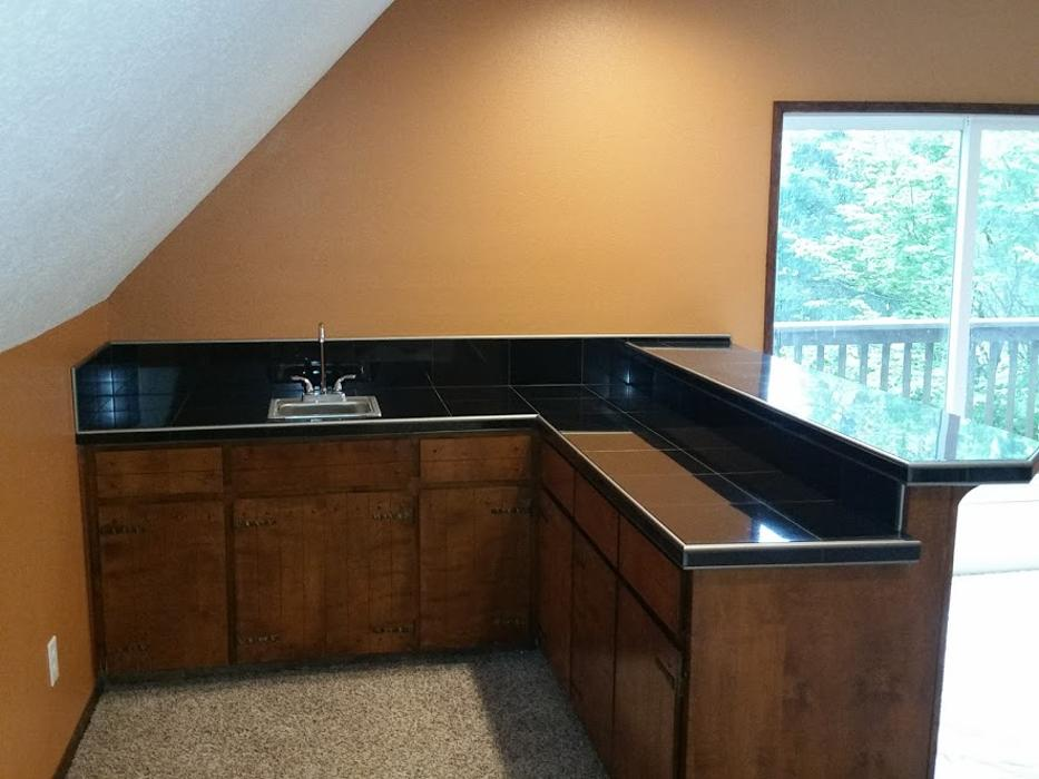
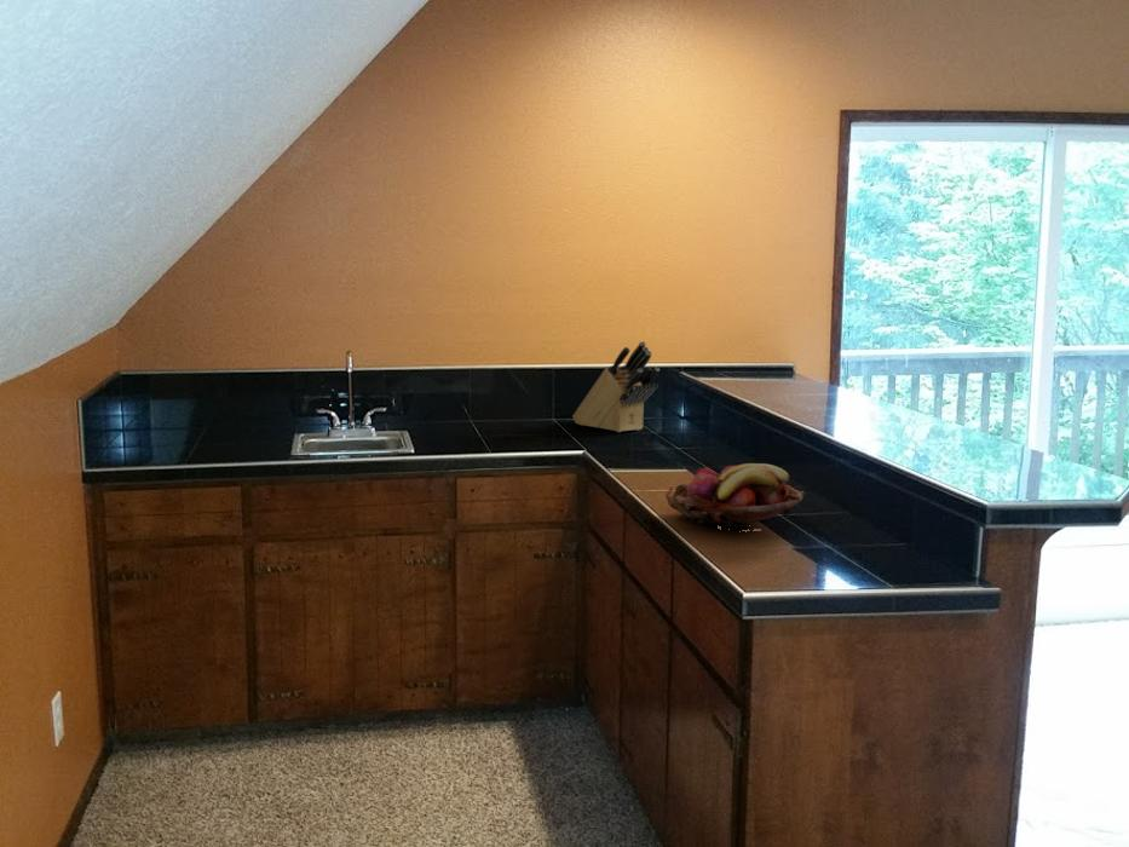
+ fruit basket (735, 492)
+ knife block (616, 384)
